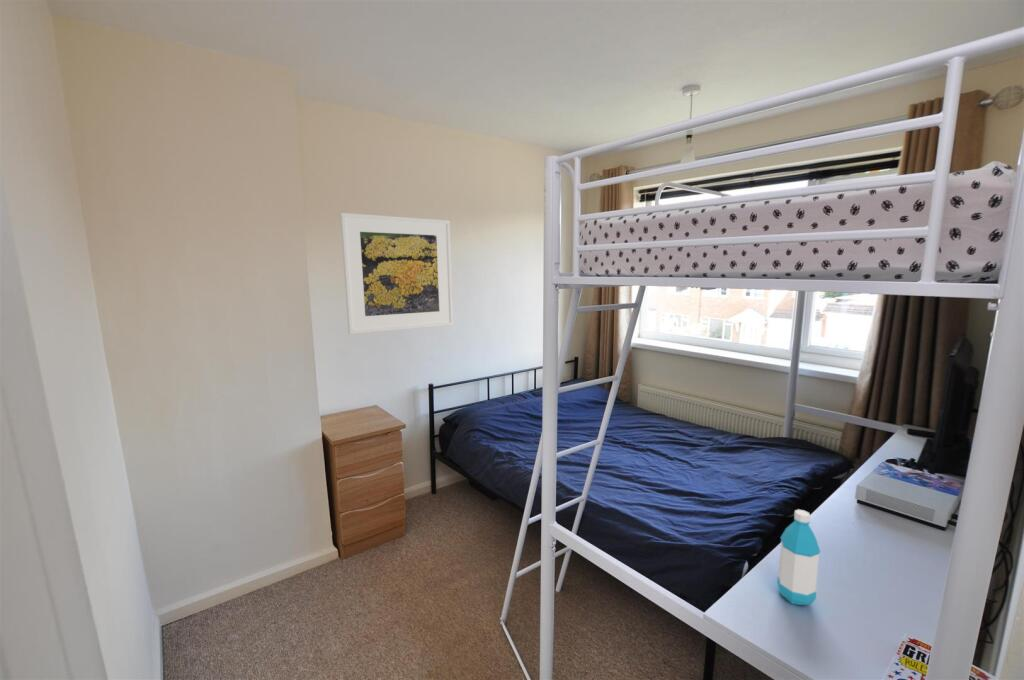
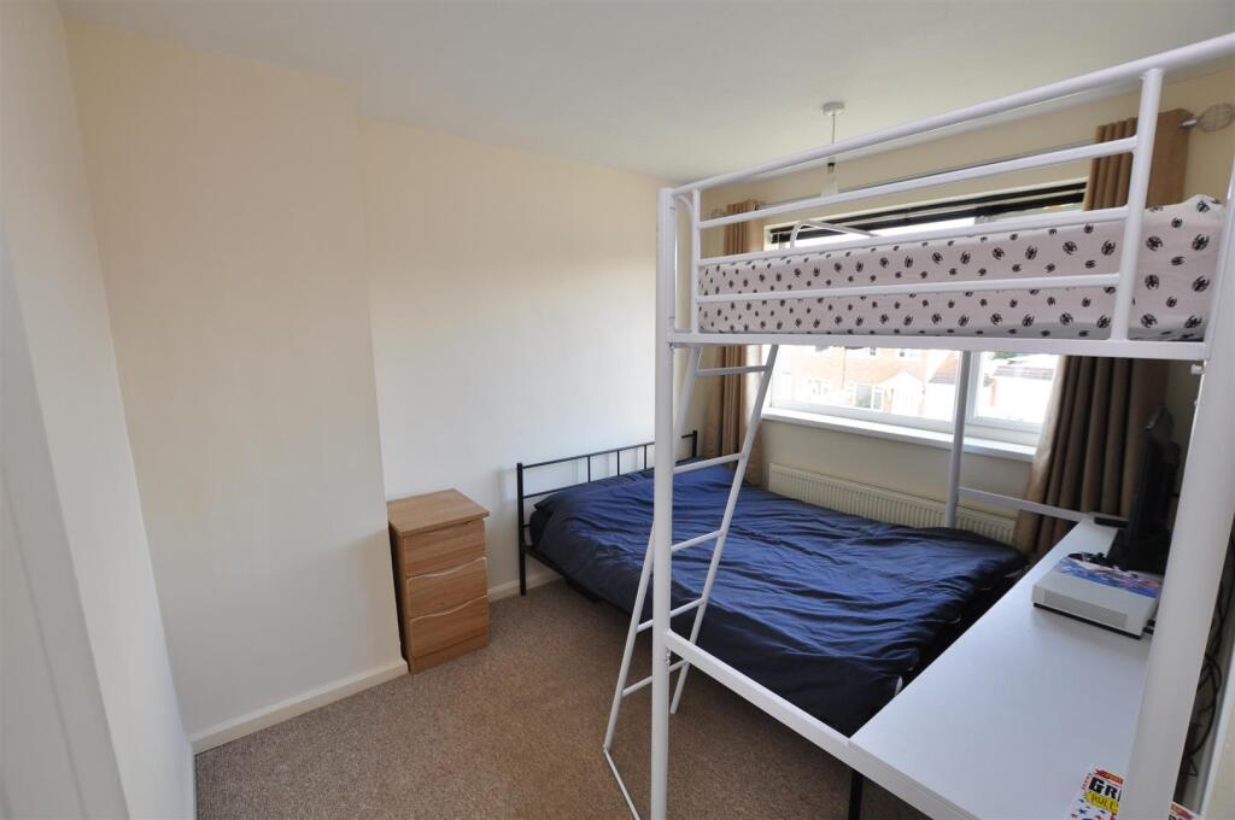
- water bottle (798, 555)
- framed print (401, 274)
